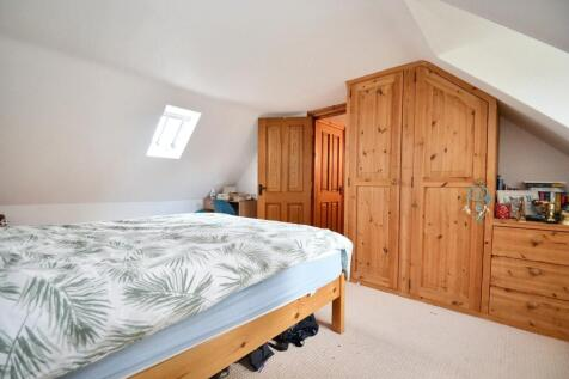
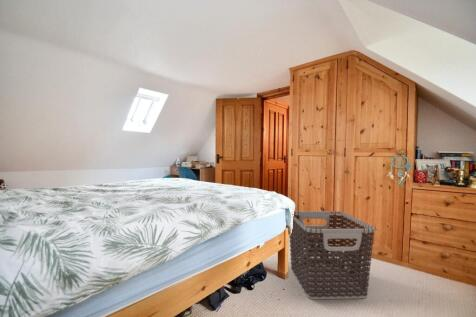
+ clothes hamper (326, 250)
